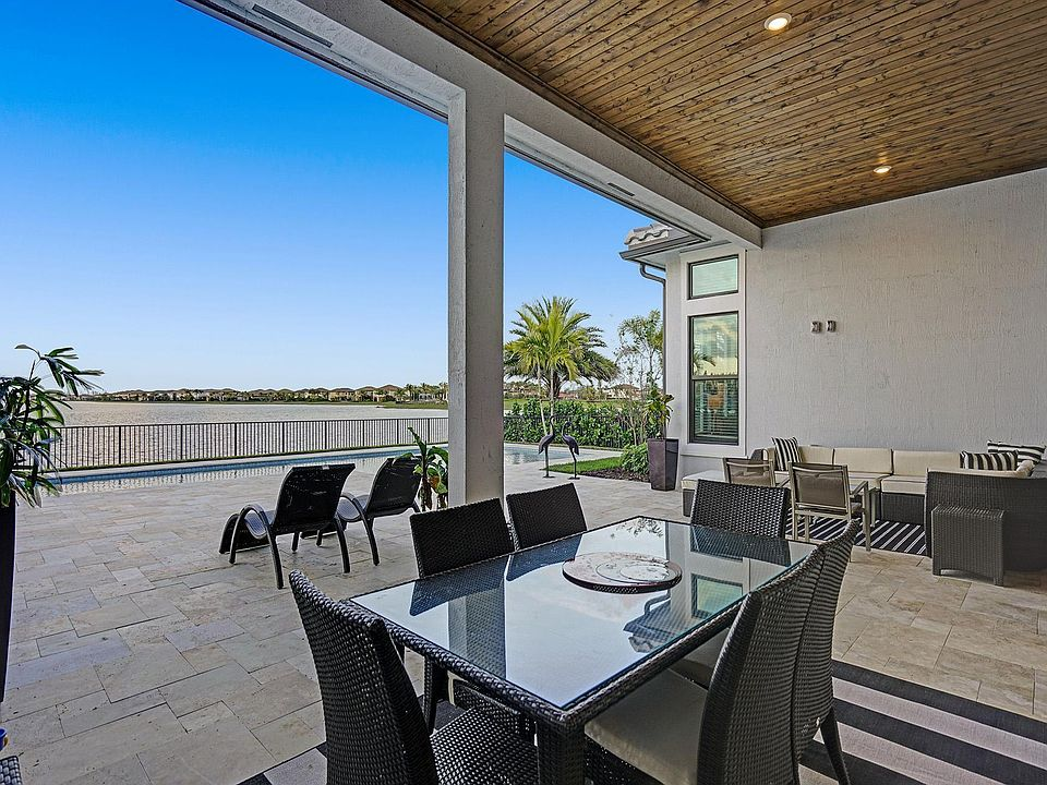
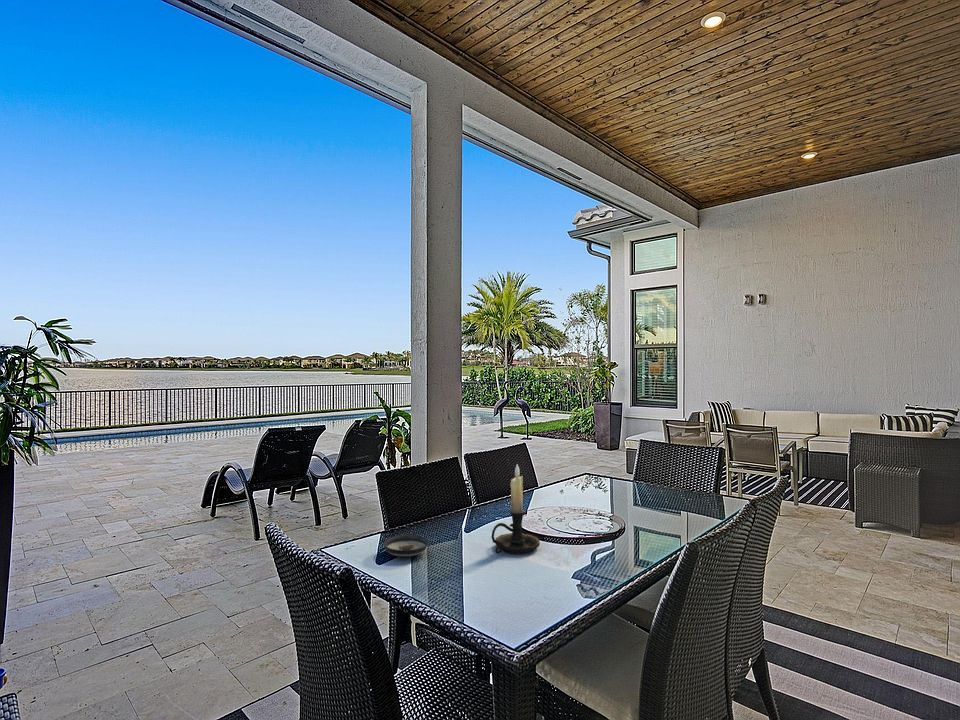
+ saucer (406, 547)
+ candle holder (512, 506)
